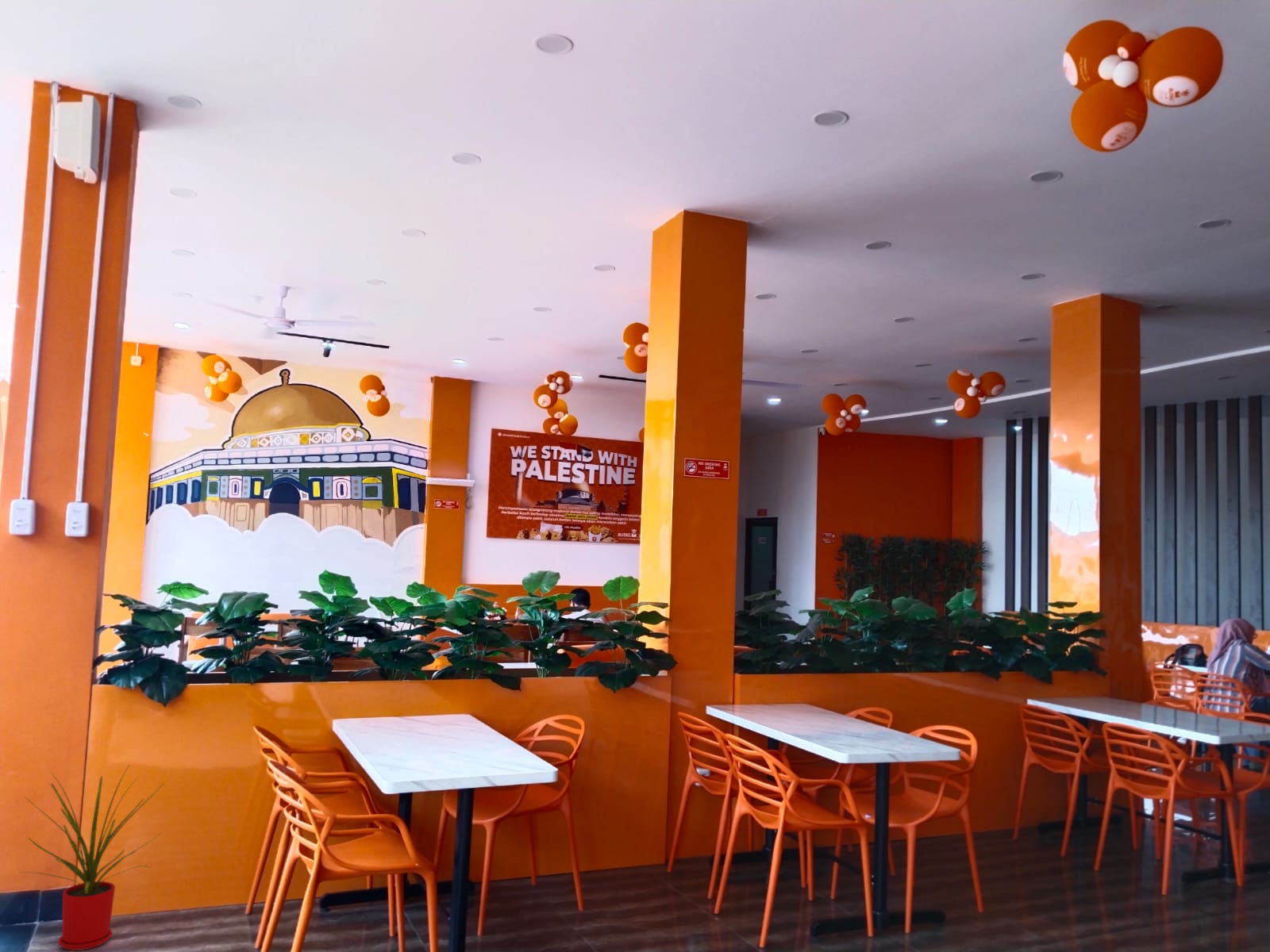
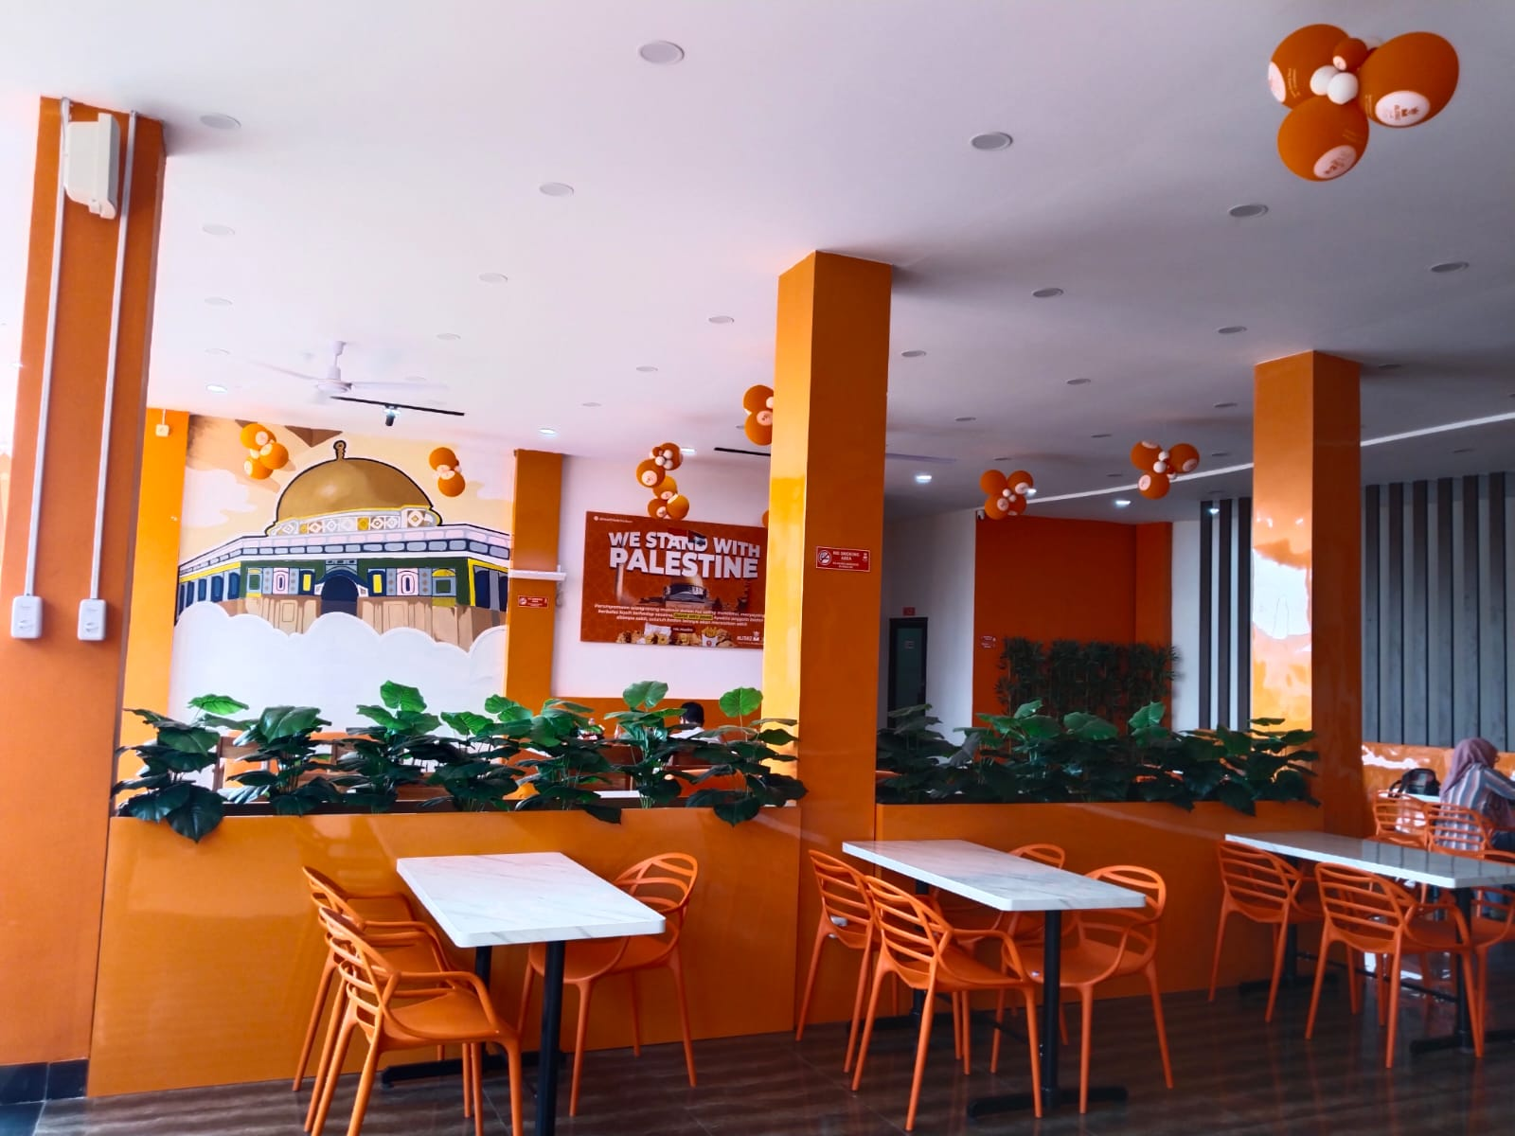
- house plant (92, 855)
